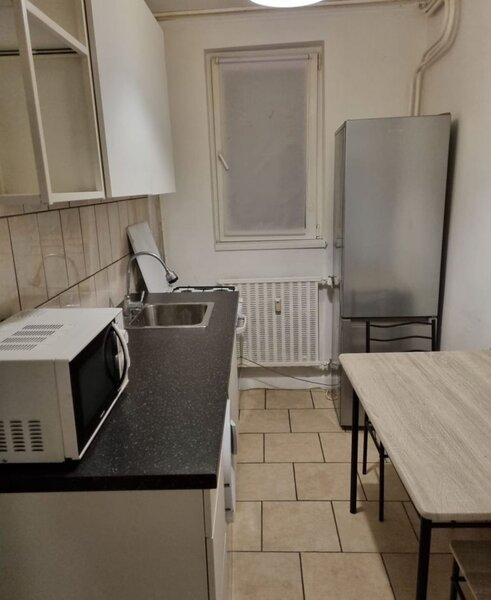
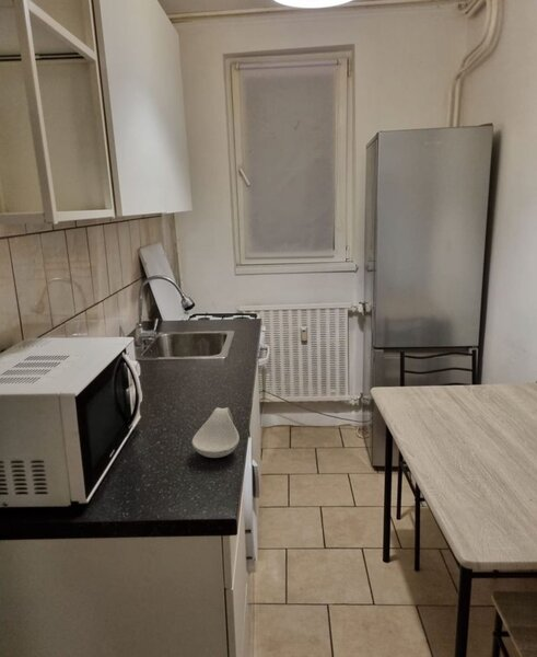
+ spoon rest (218, 429)
